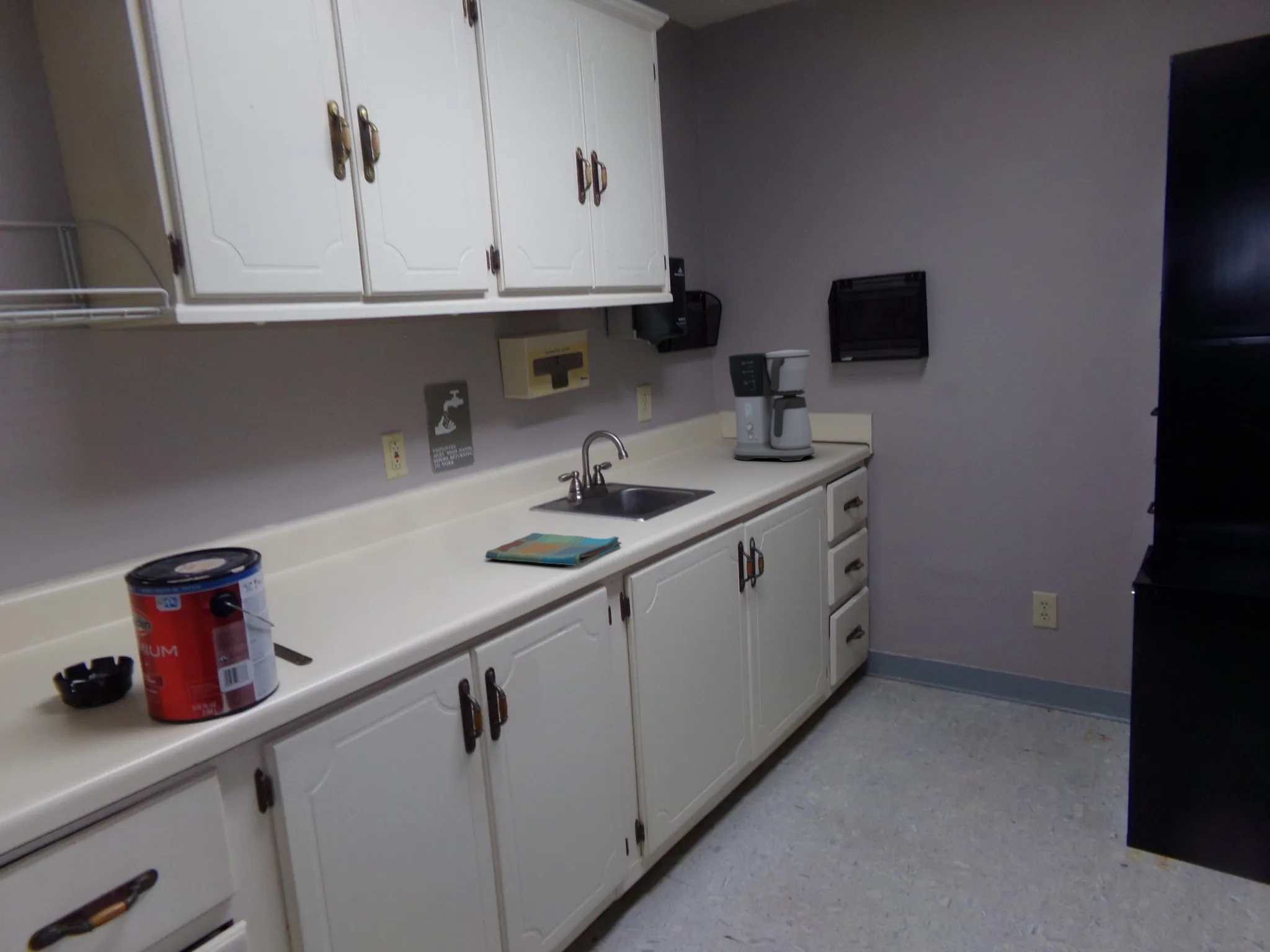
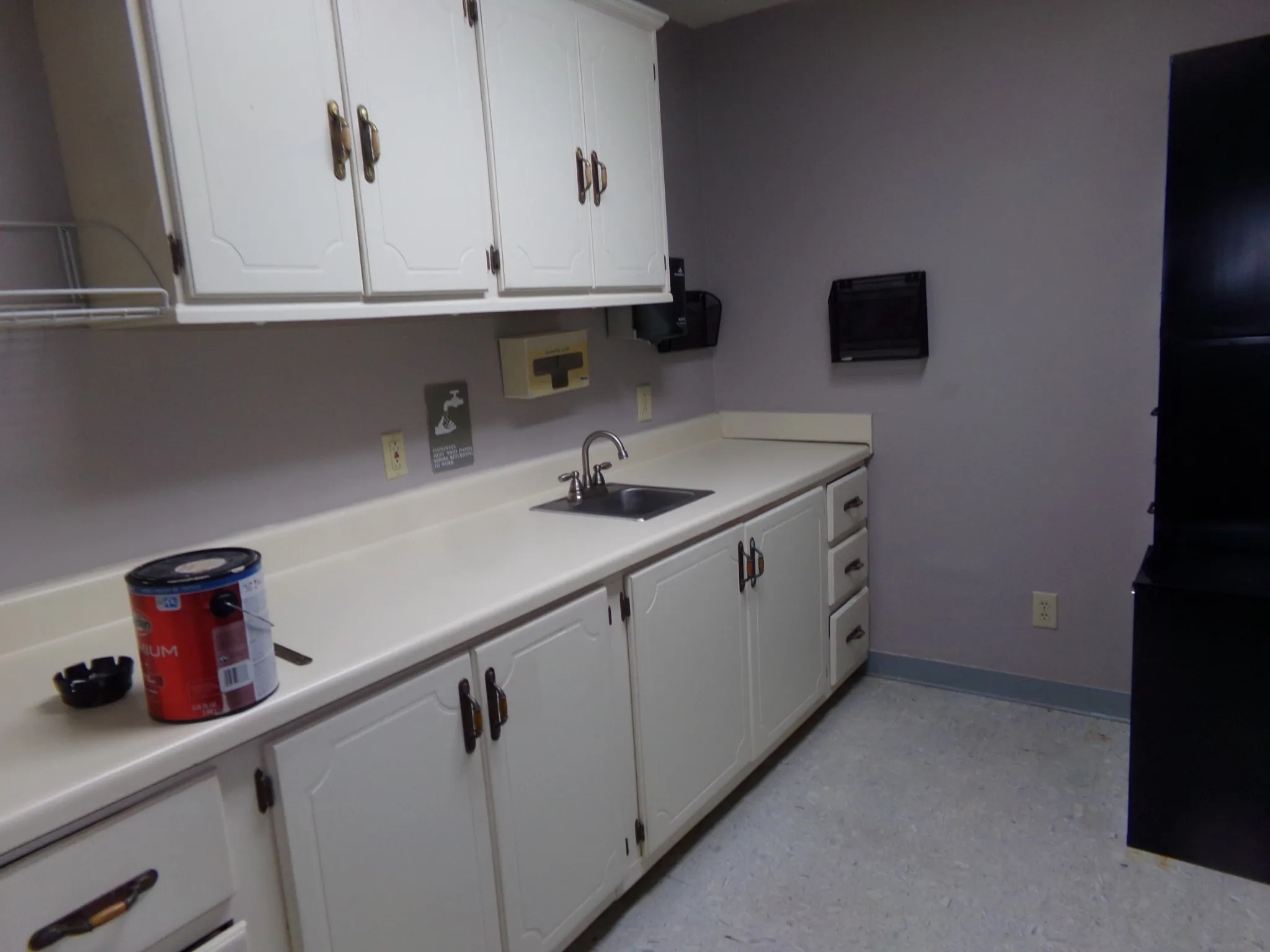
- coffee maker (768, 405)
- dish towel (553, 547)
